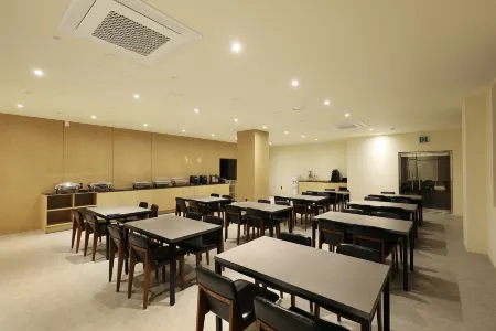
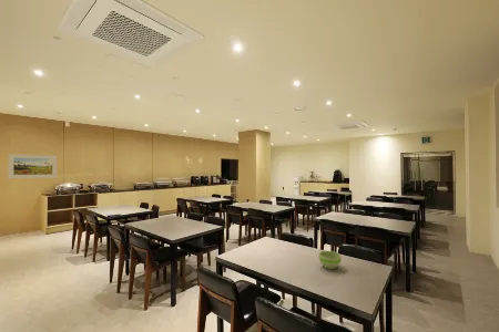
+ bowl (329, 260)
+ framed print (33, 166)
